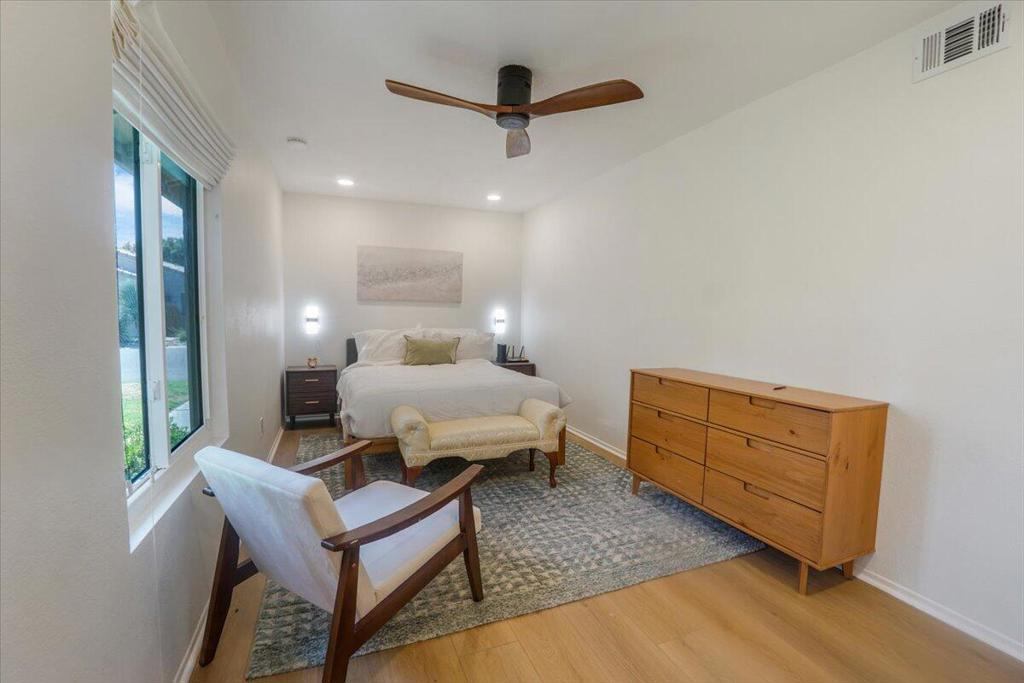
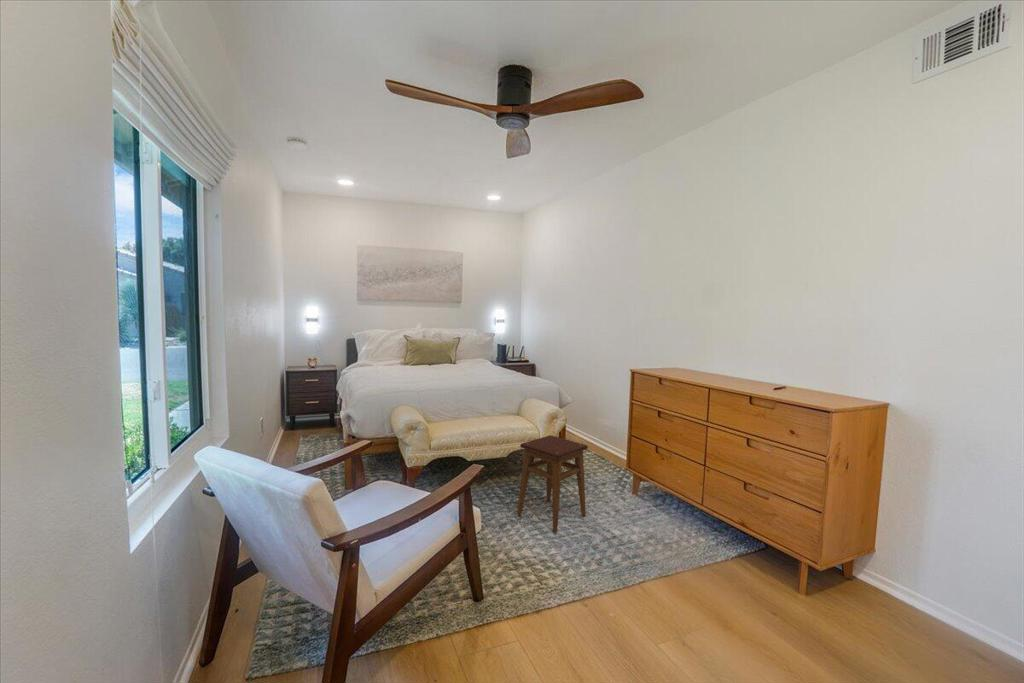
+ stool (552, 479)
